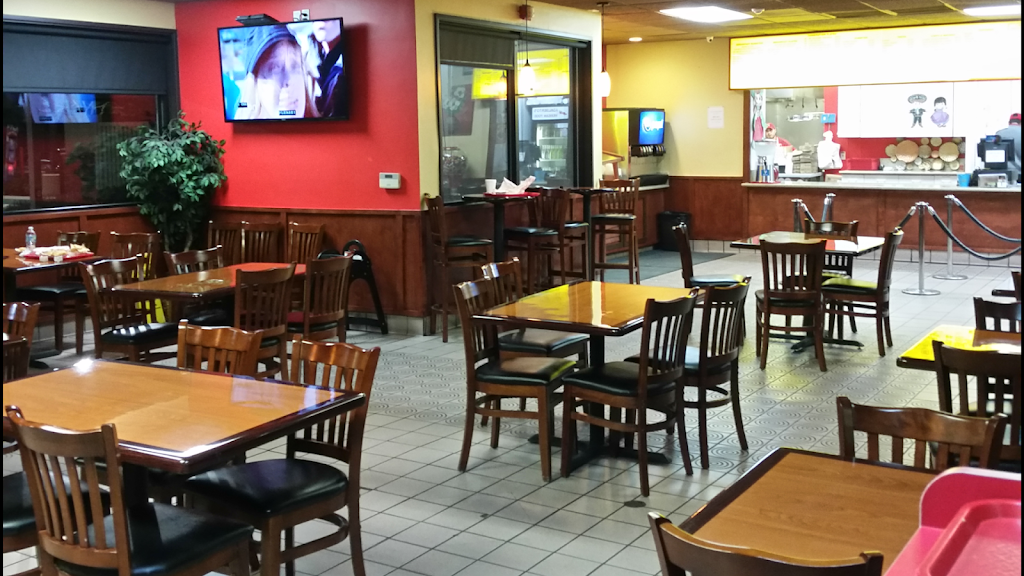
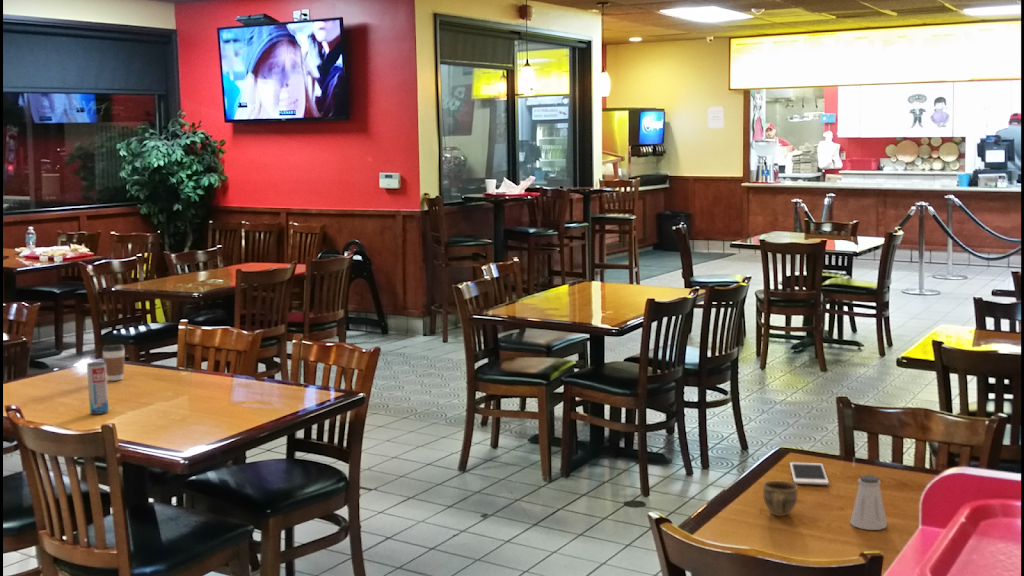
+ saltshaker (868, 500)
+ coffee cup (114, 362)
+ cell phone (808, 473)
+ beverage can (97, 387)
+ cup (778, 500)
